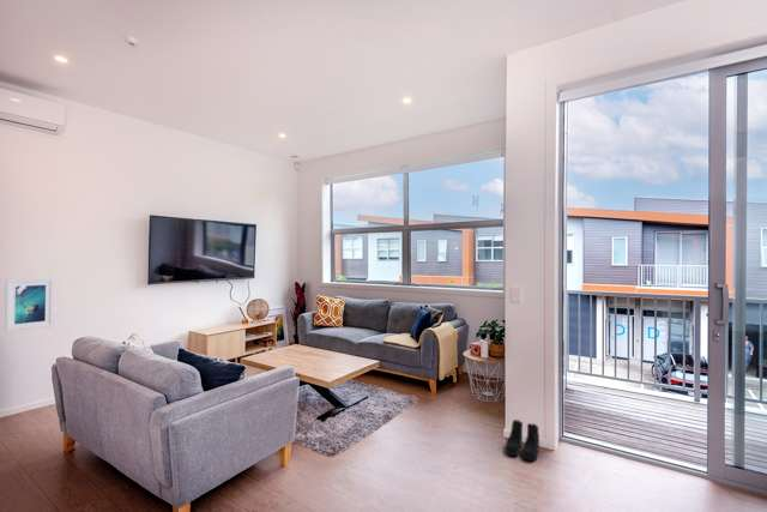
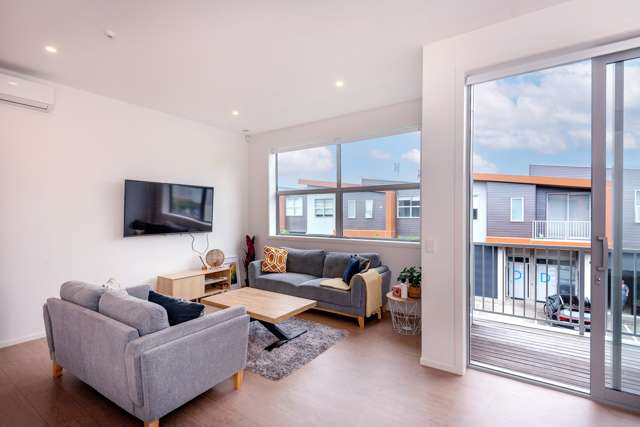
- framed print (30, 303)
- boots (521, 436)
